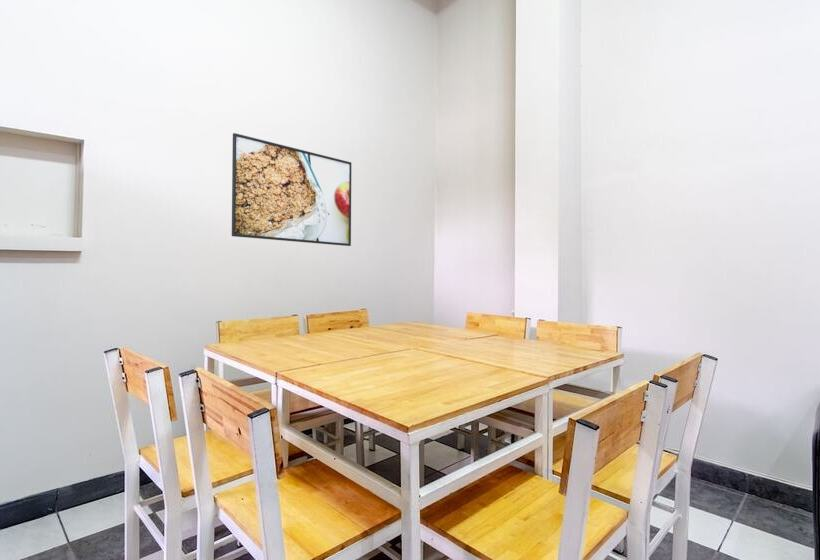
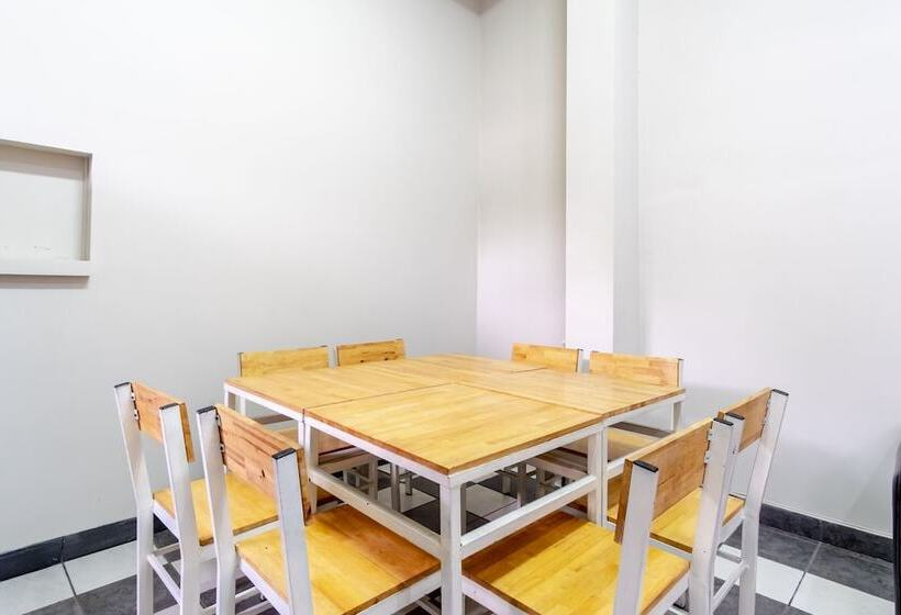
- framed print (297, 195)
